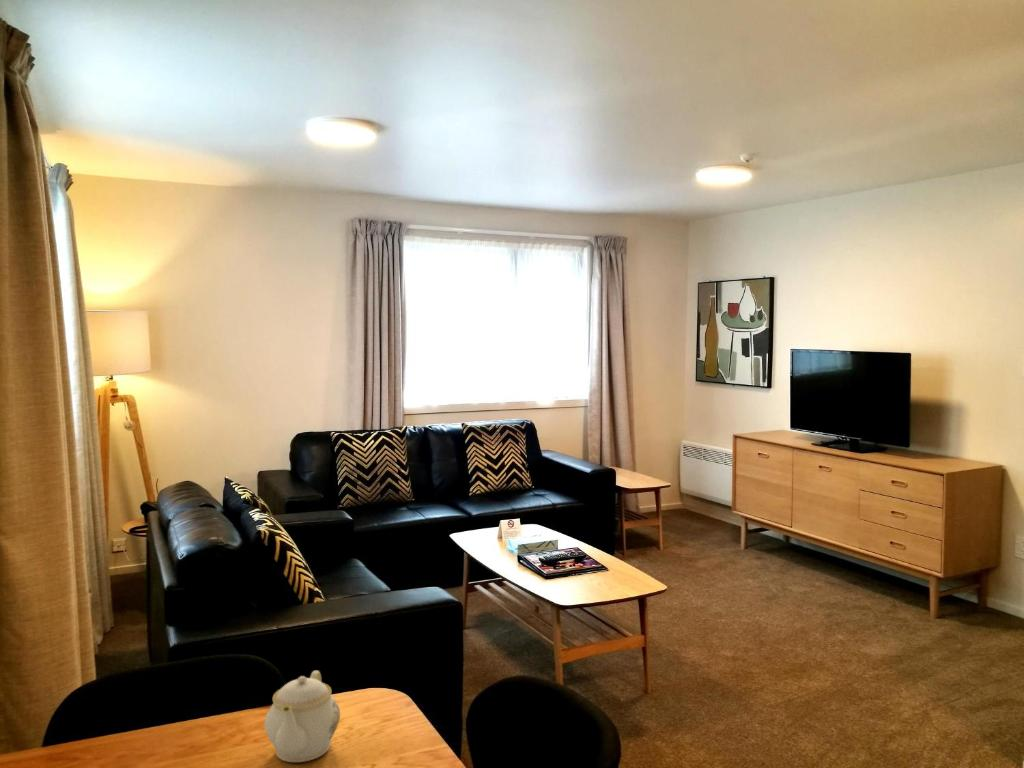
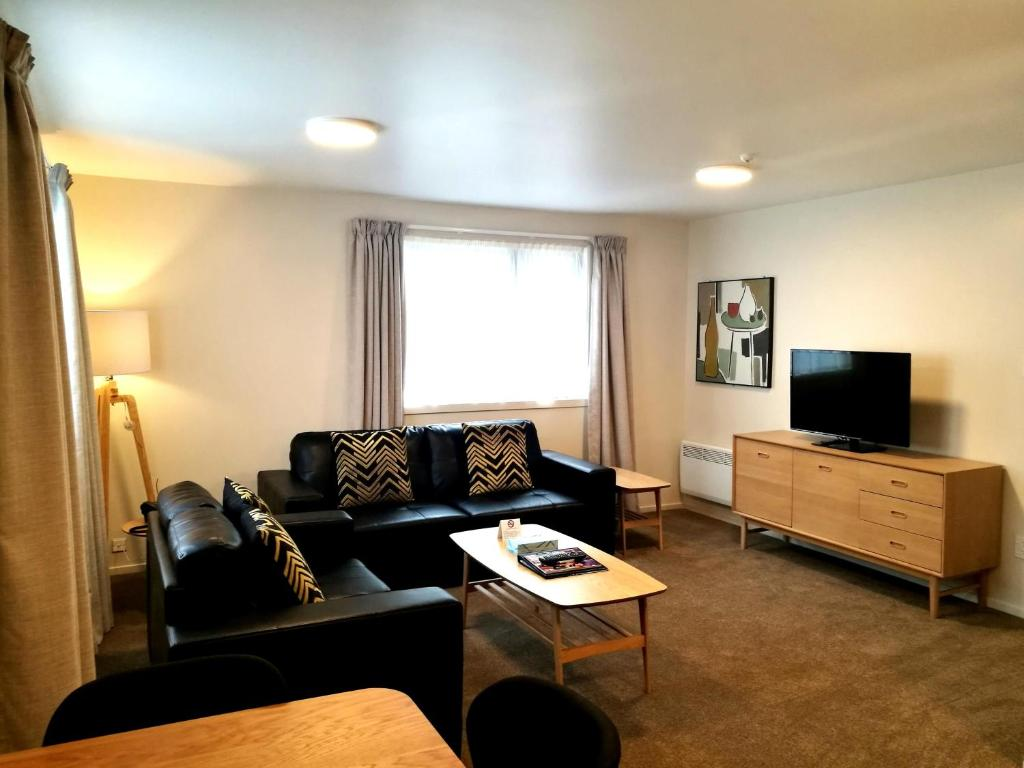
- teapot (303, 711)
